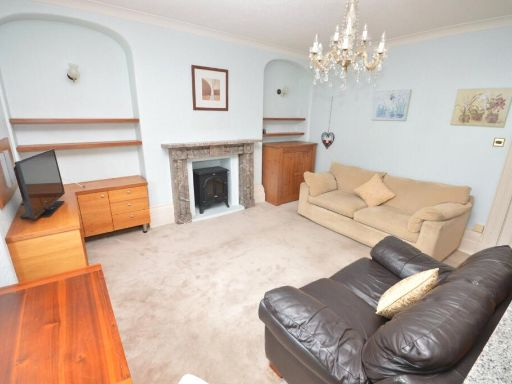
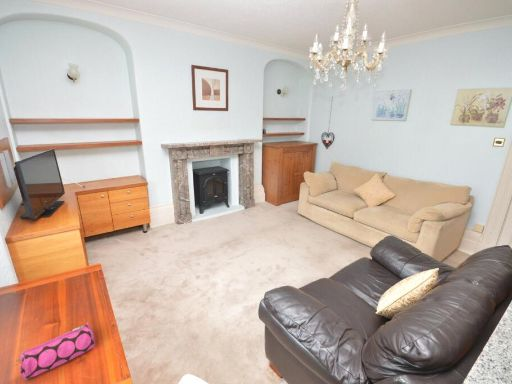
+ pencil case (58, 348)
